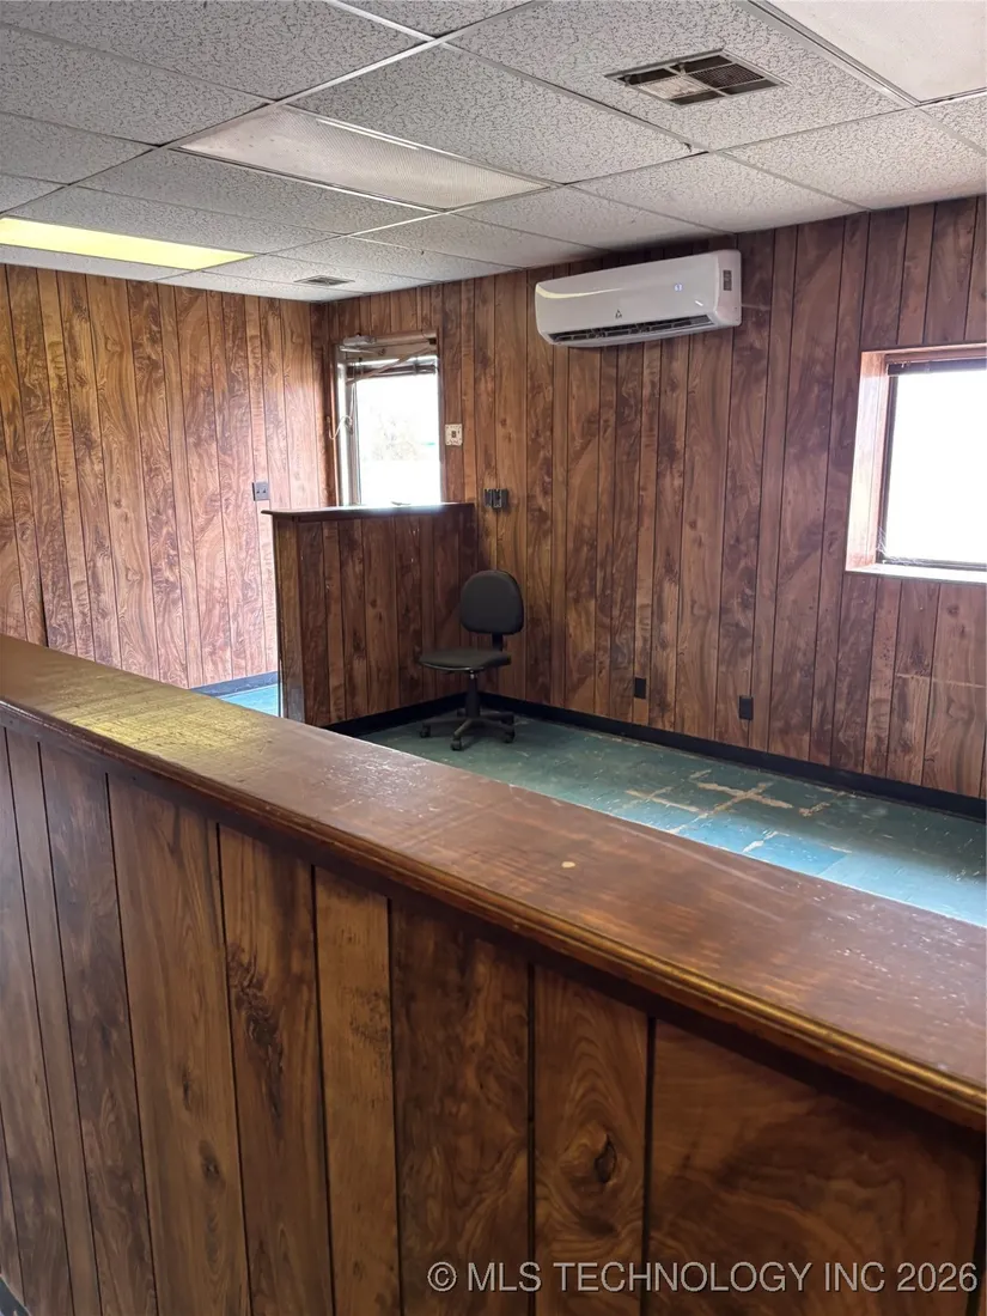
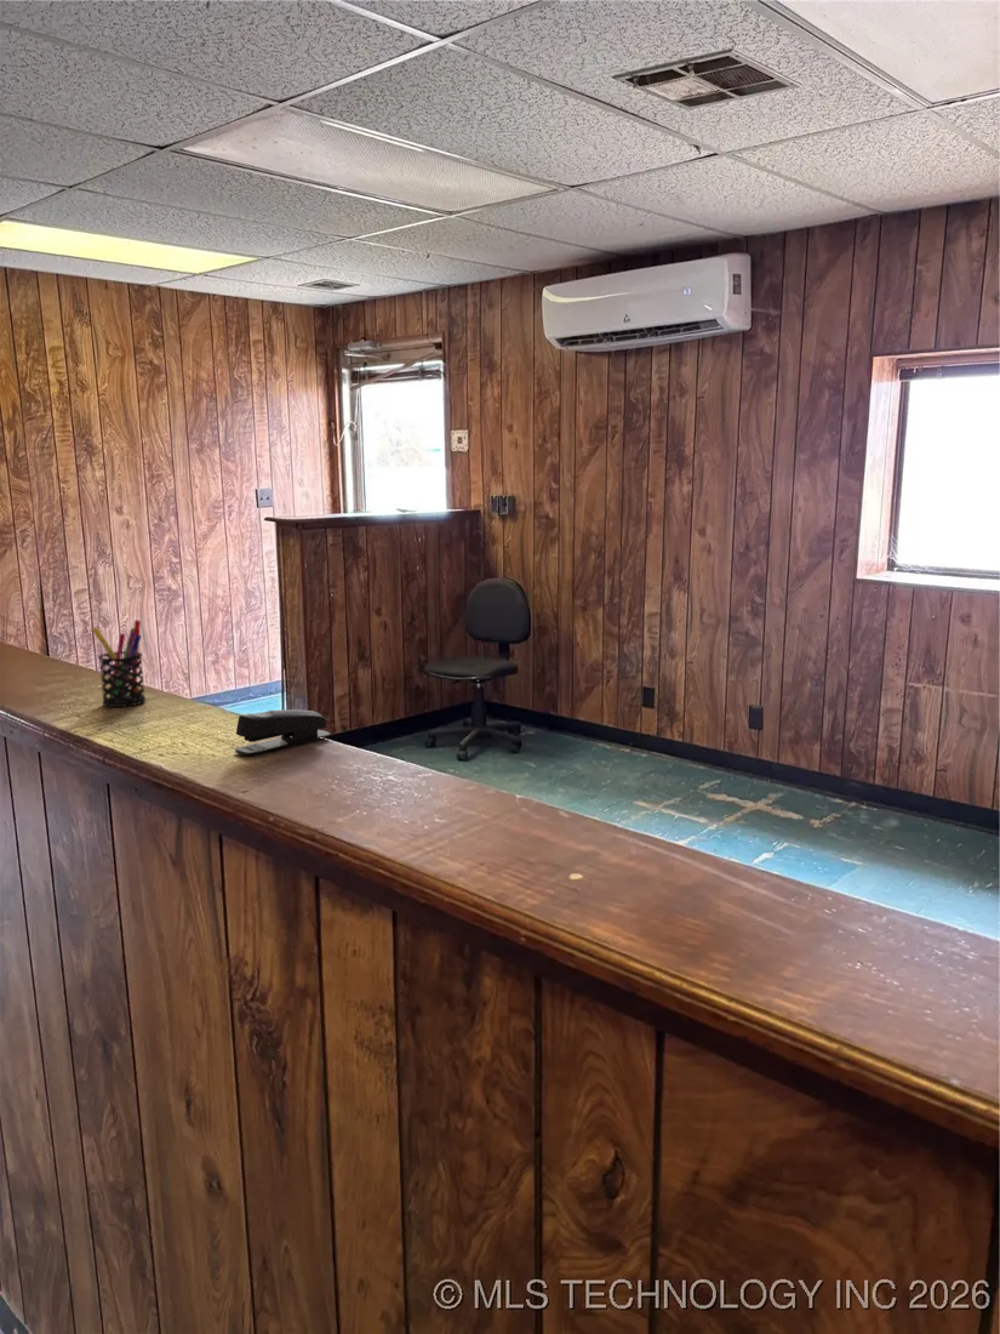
+ stapler (282, 725)
+ pen holder (125, 660)
